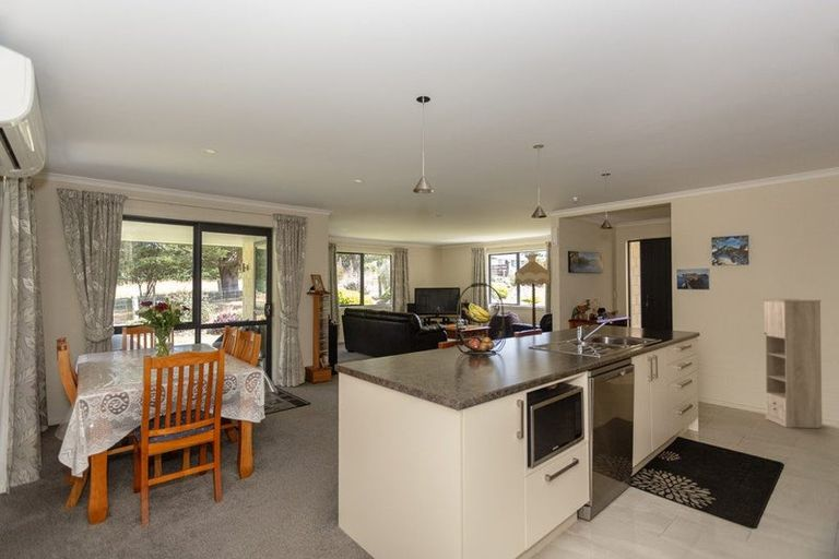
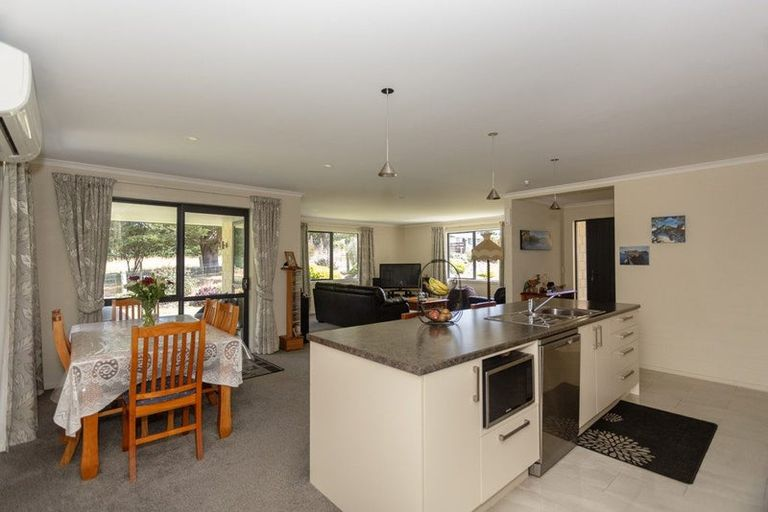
- storage cabinet (791, 360)
